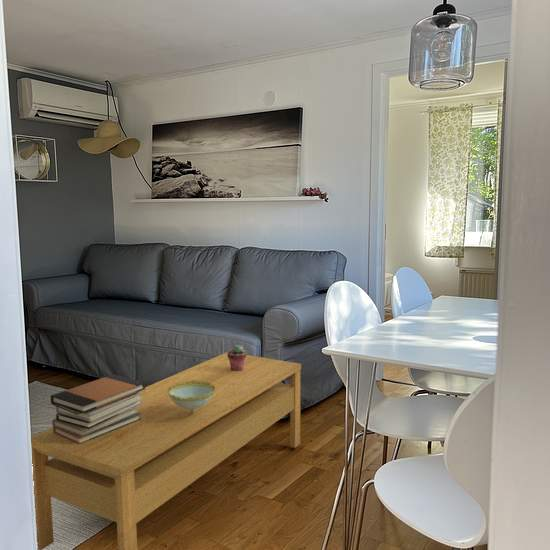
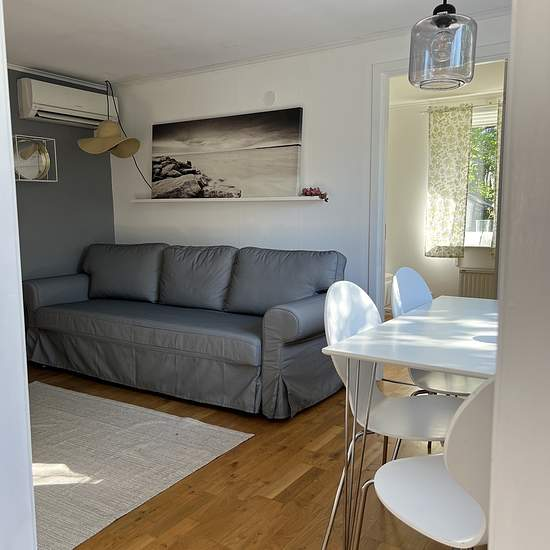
- book stack (99, 406)
- coffee table (190, 441)
- potted succulent (237, 356)
- decorative bowl (191, 400)
